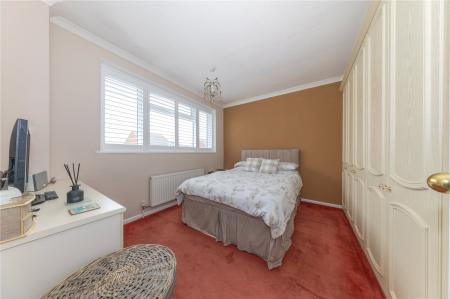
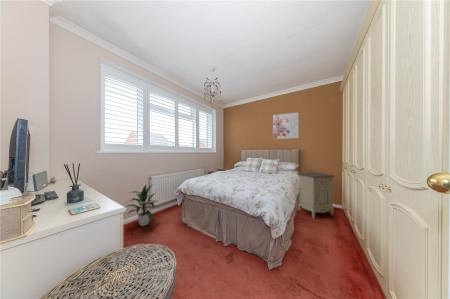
+ nightstand (316, 193)
+ indoor plant (143, 205)
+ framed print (285, 126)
